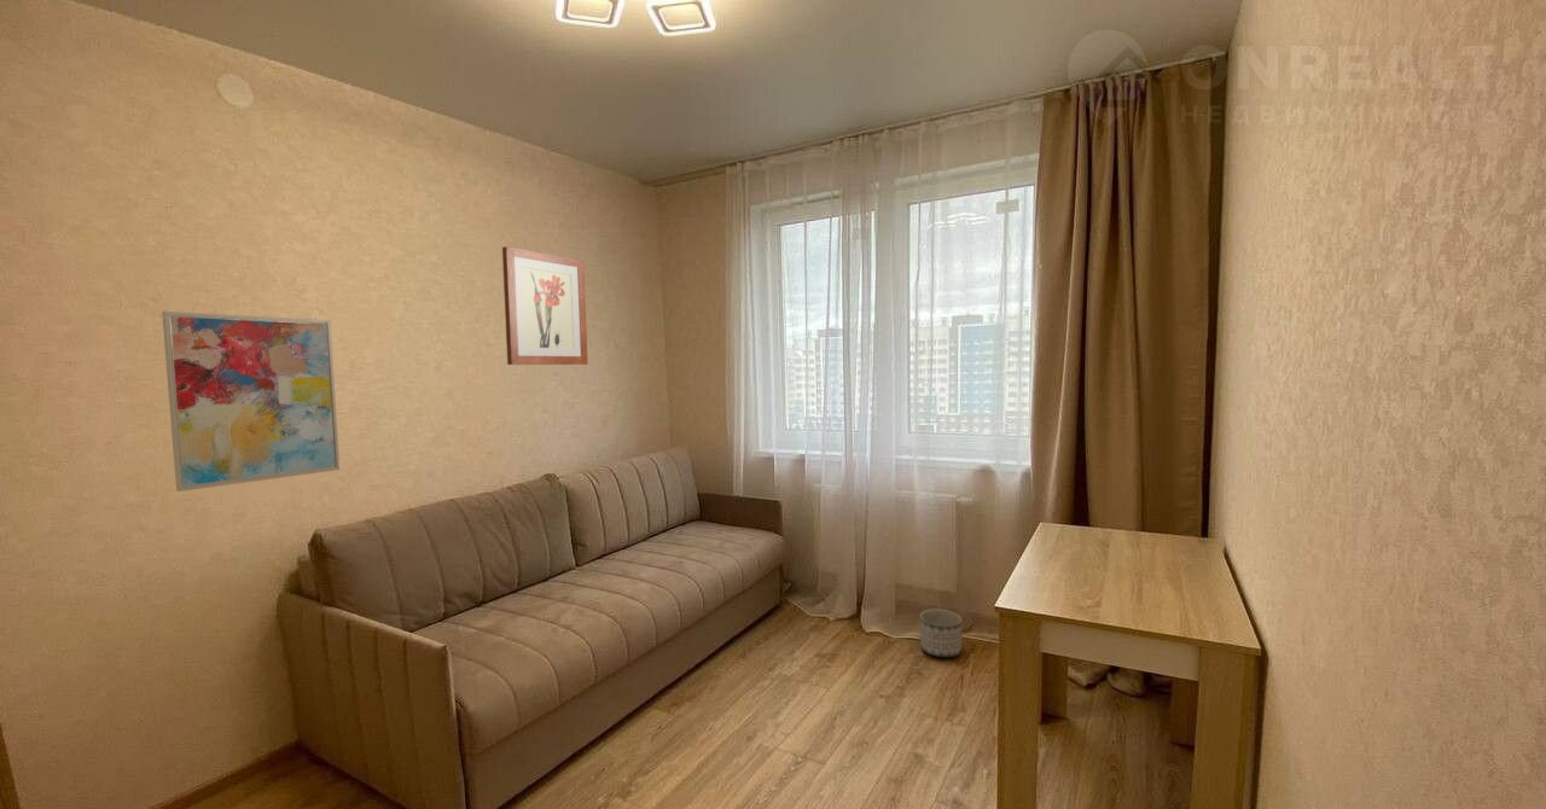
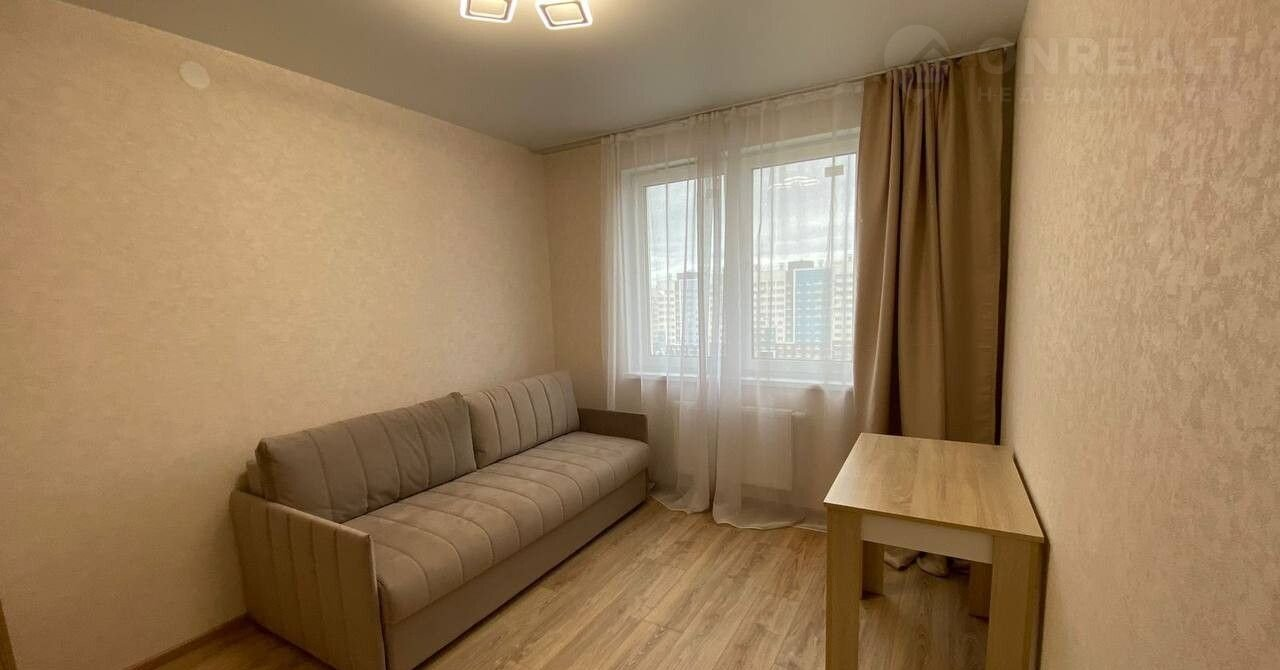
- wall art (258, 398)
- wall art (547, 309)
- planter (940, 634)
